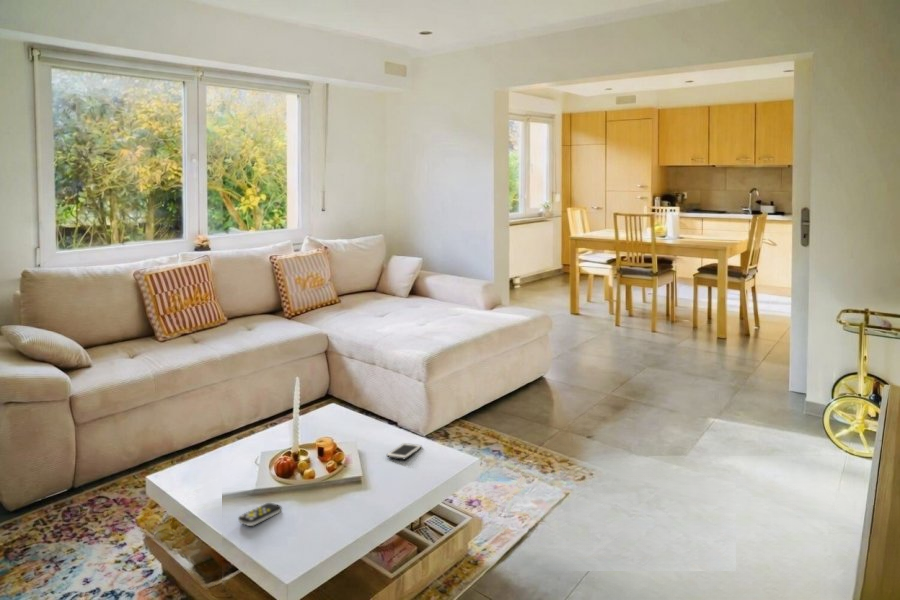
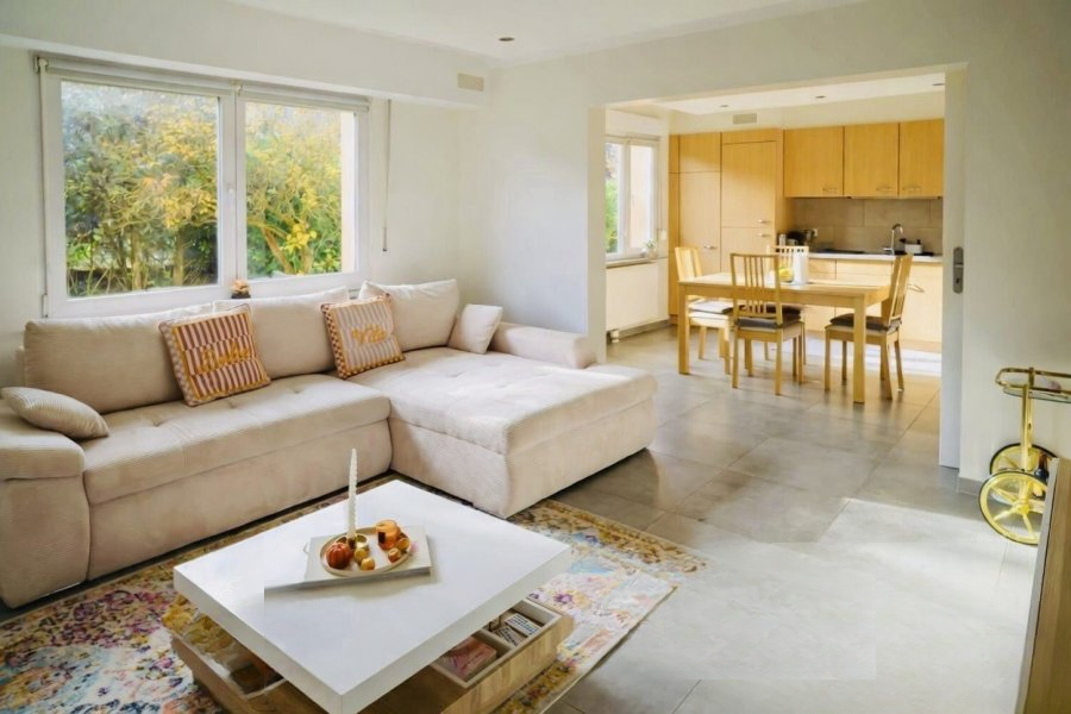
- cell phone (404, 451)
- remote control (260, 513)
